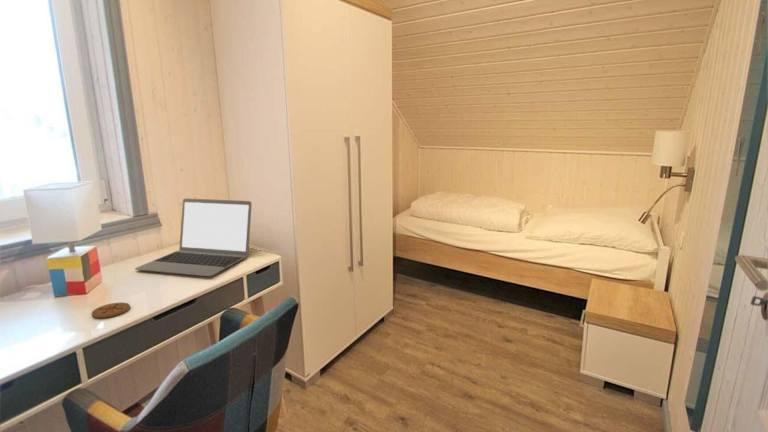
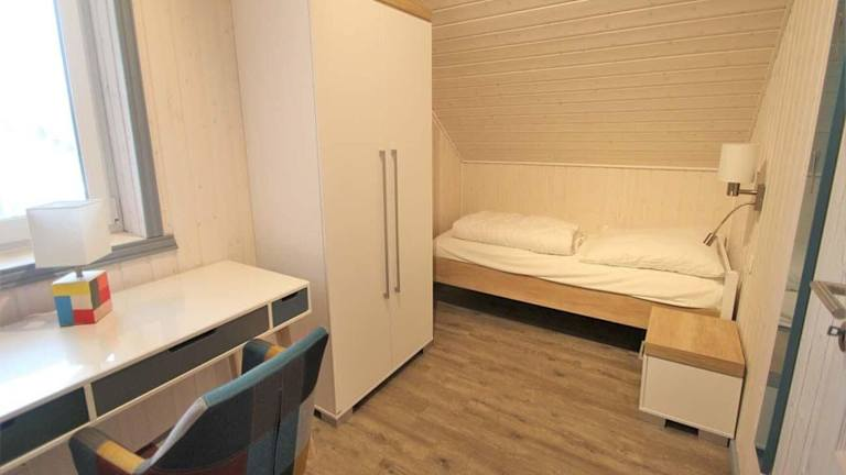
- coaster (111, 309)
- laptop (195, 234)
